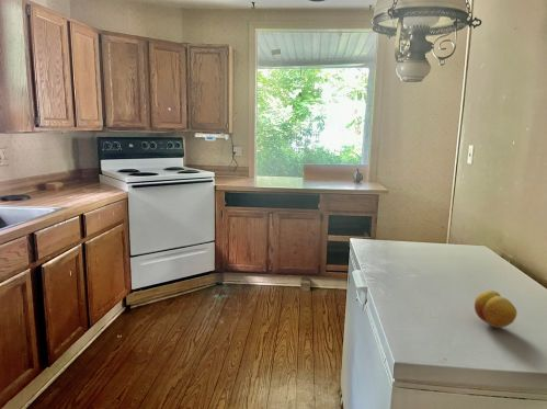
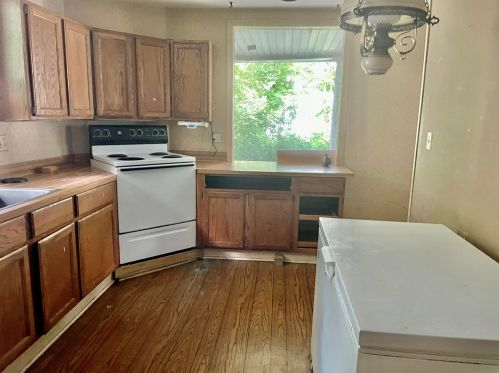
- fruit (494, 309)
